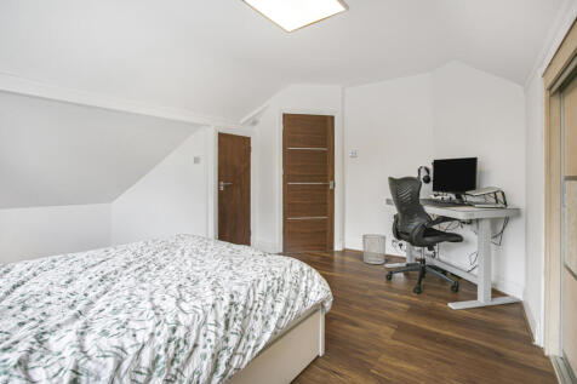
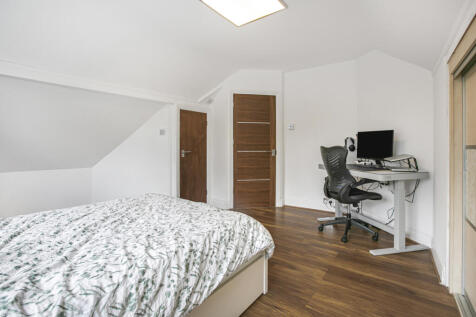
- waste bin (373, 248)
